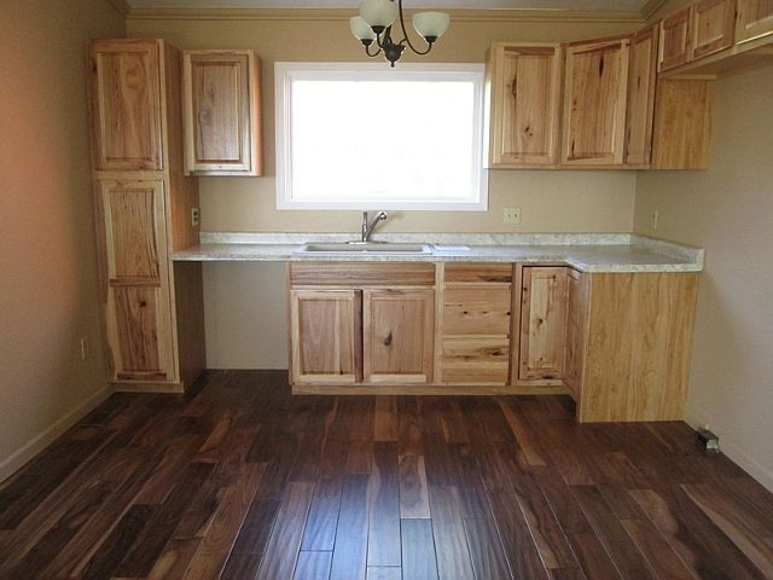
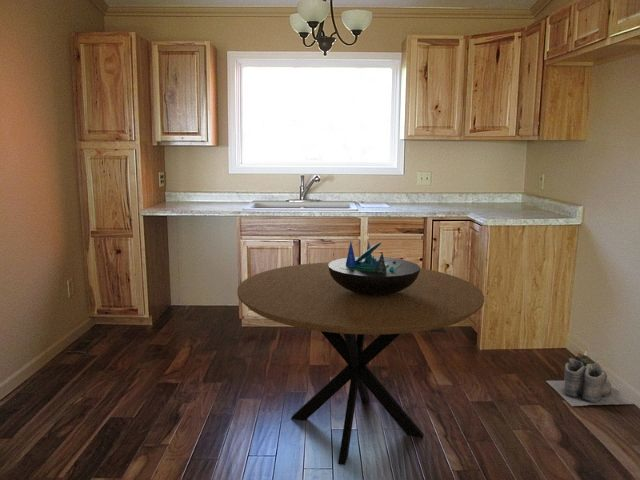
+ dining table (357, 358)
+ boots (590, 377)
+ decorative bowl (373, 265)
